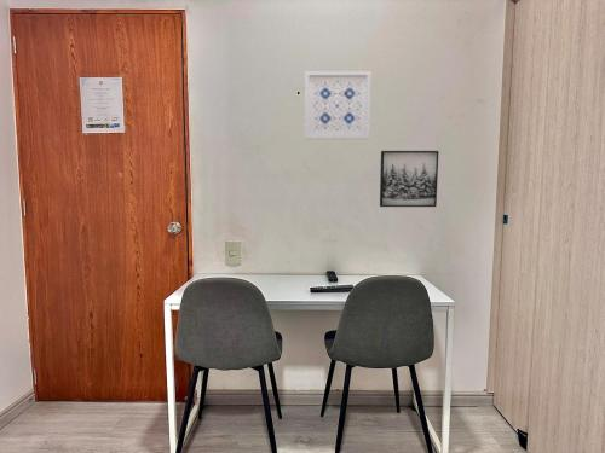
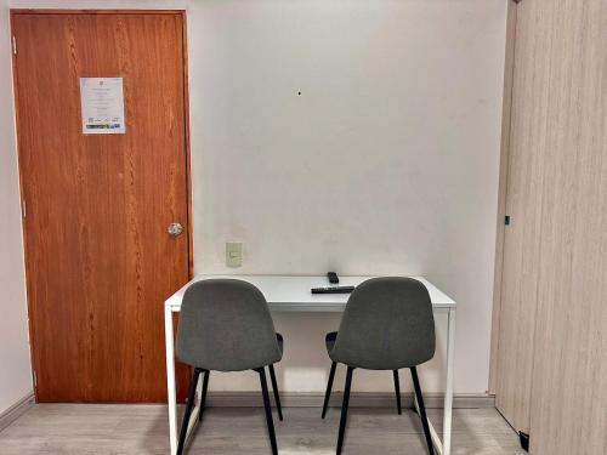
- wall art (336, 105)
- wall art (408, 179)
